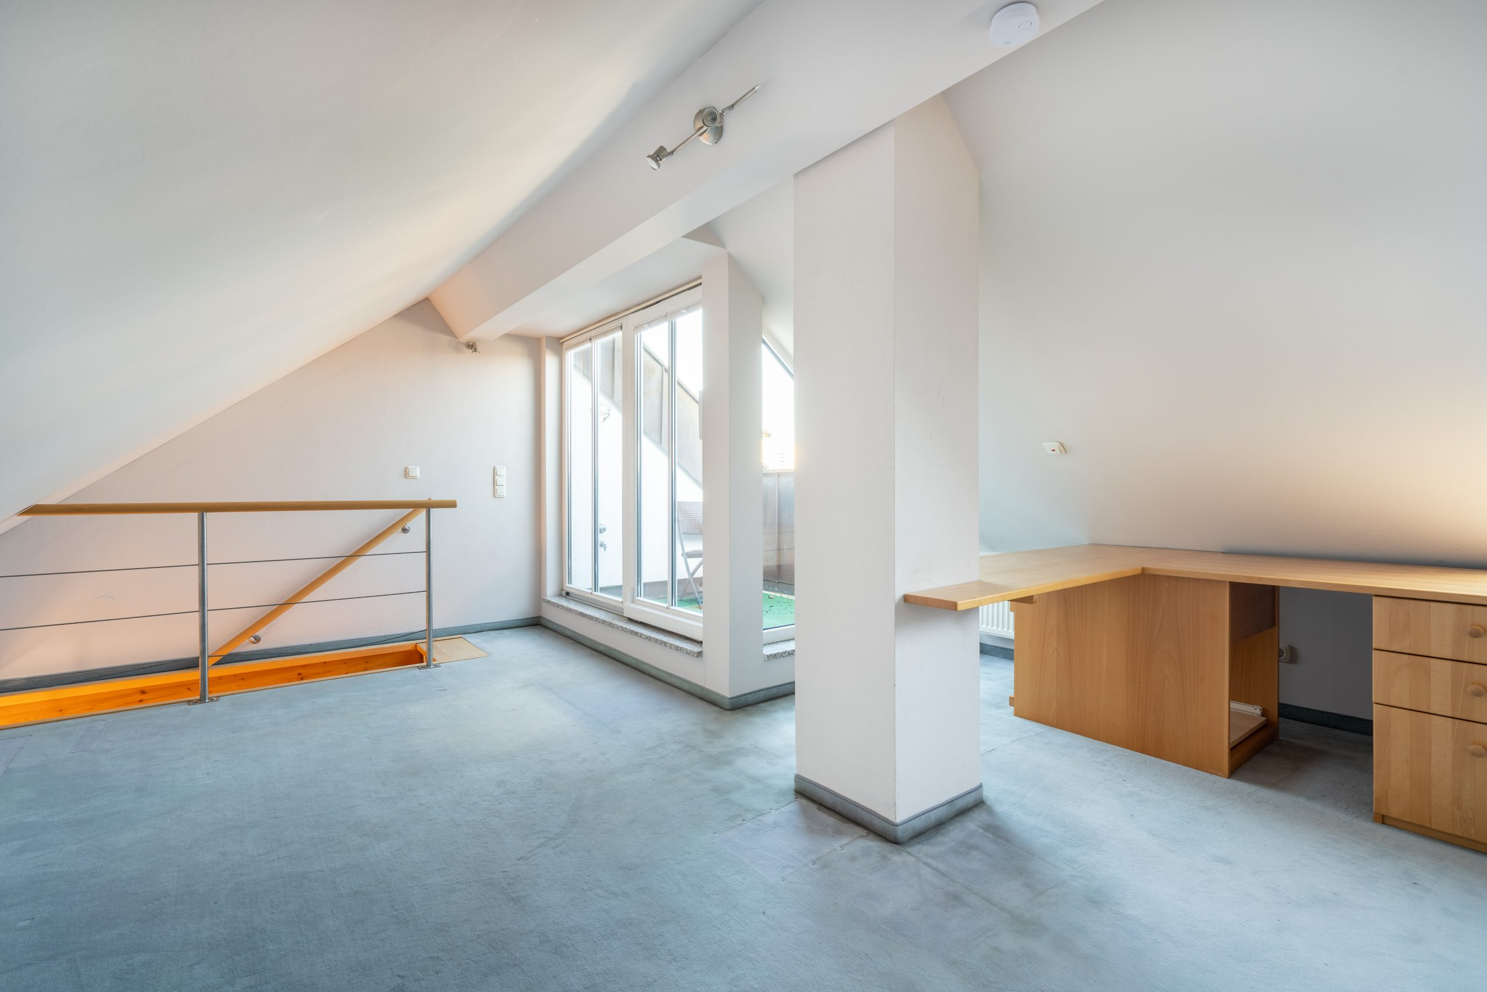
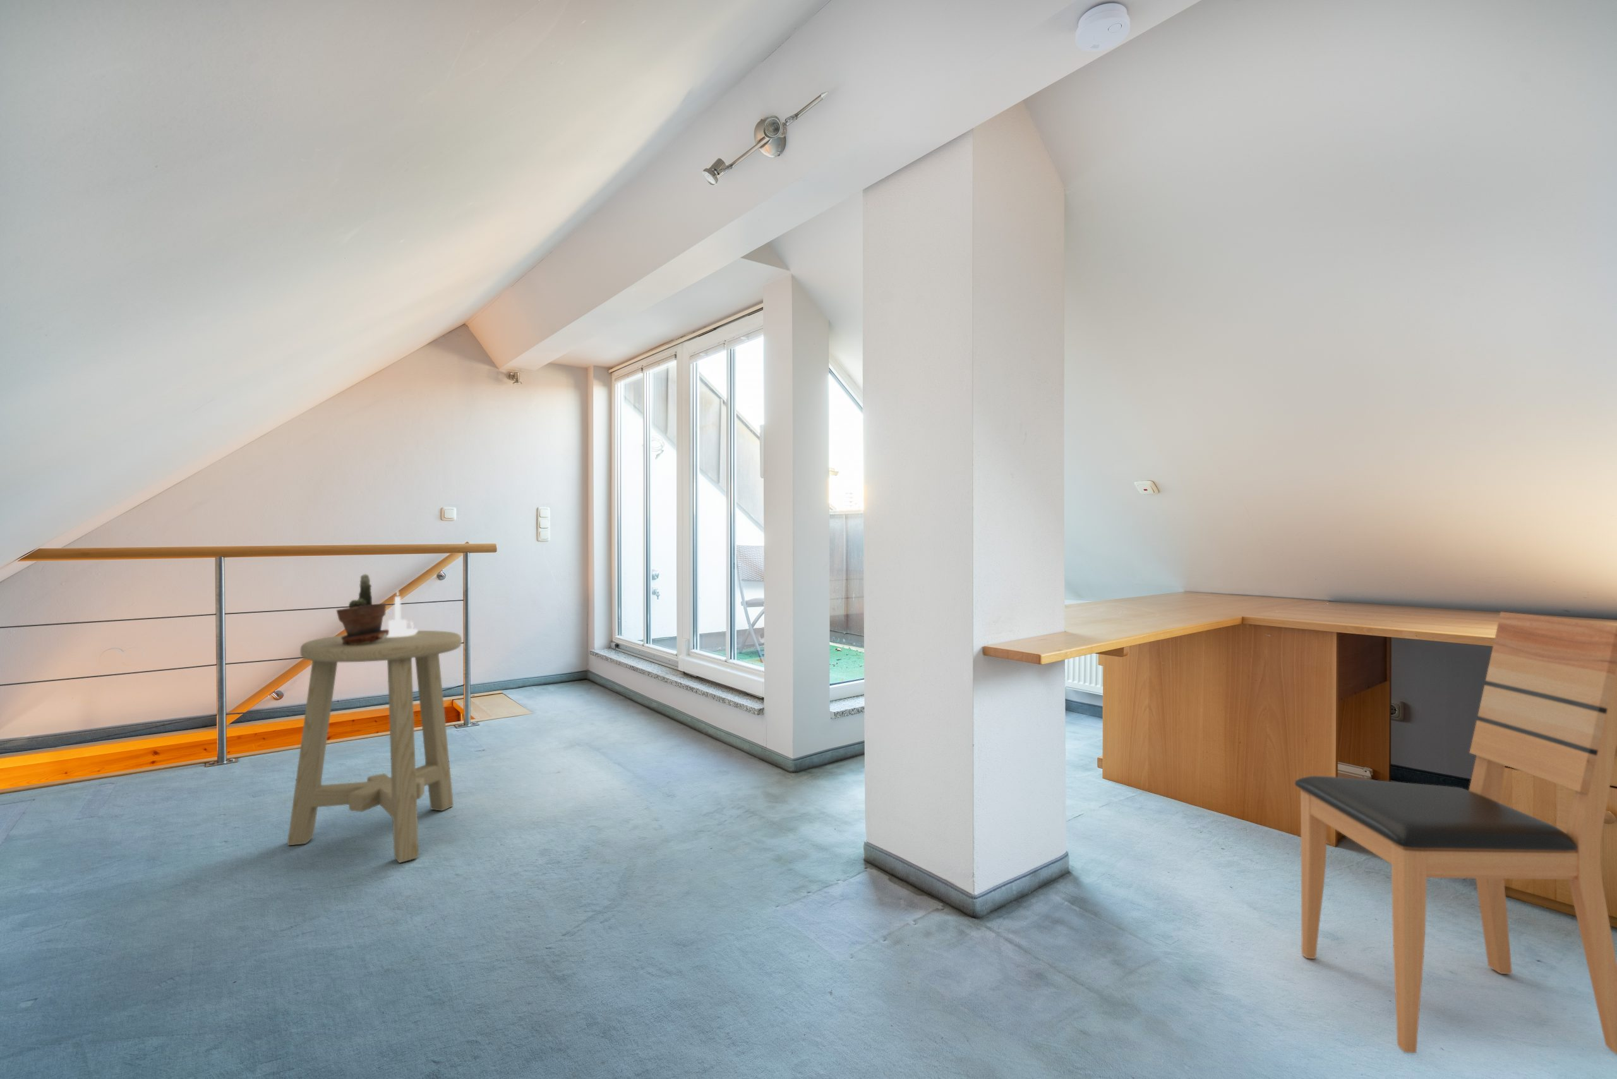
+ chair (1453, 810)
+ stool (390, 737)
+ potted plant (364, 608)
+ candle holder (397, 612)
